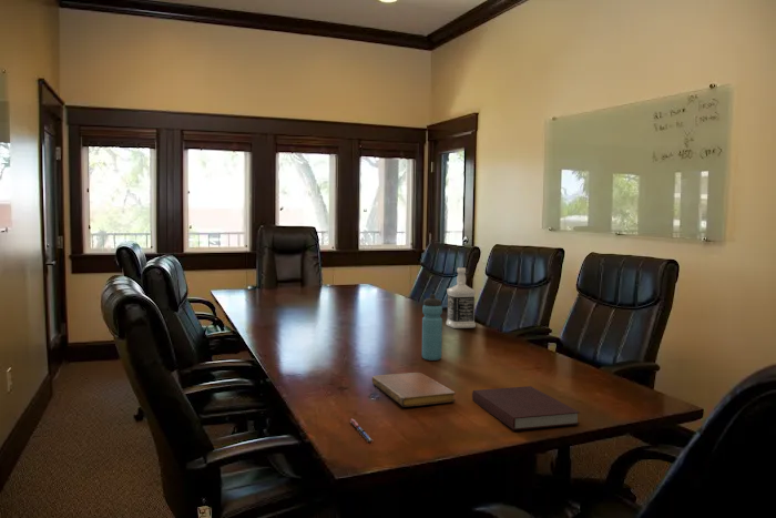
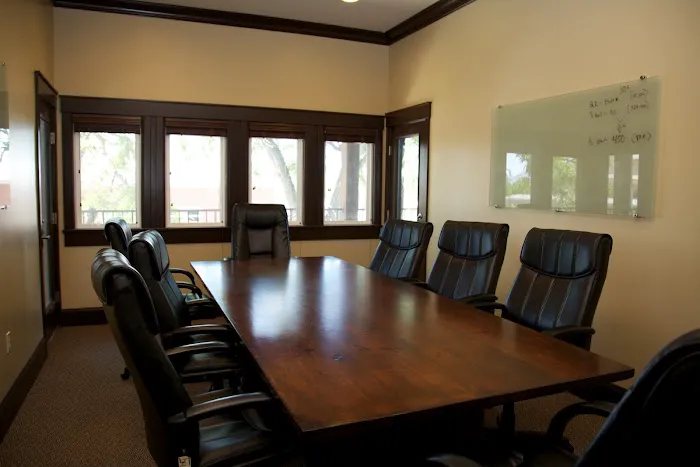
- pen (360, 429)
- bottle (460, 296)
- notebook (522, 406)
- water bottle (431, 326)
- notebook (411, 387)
